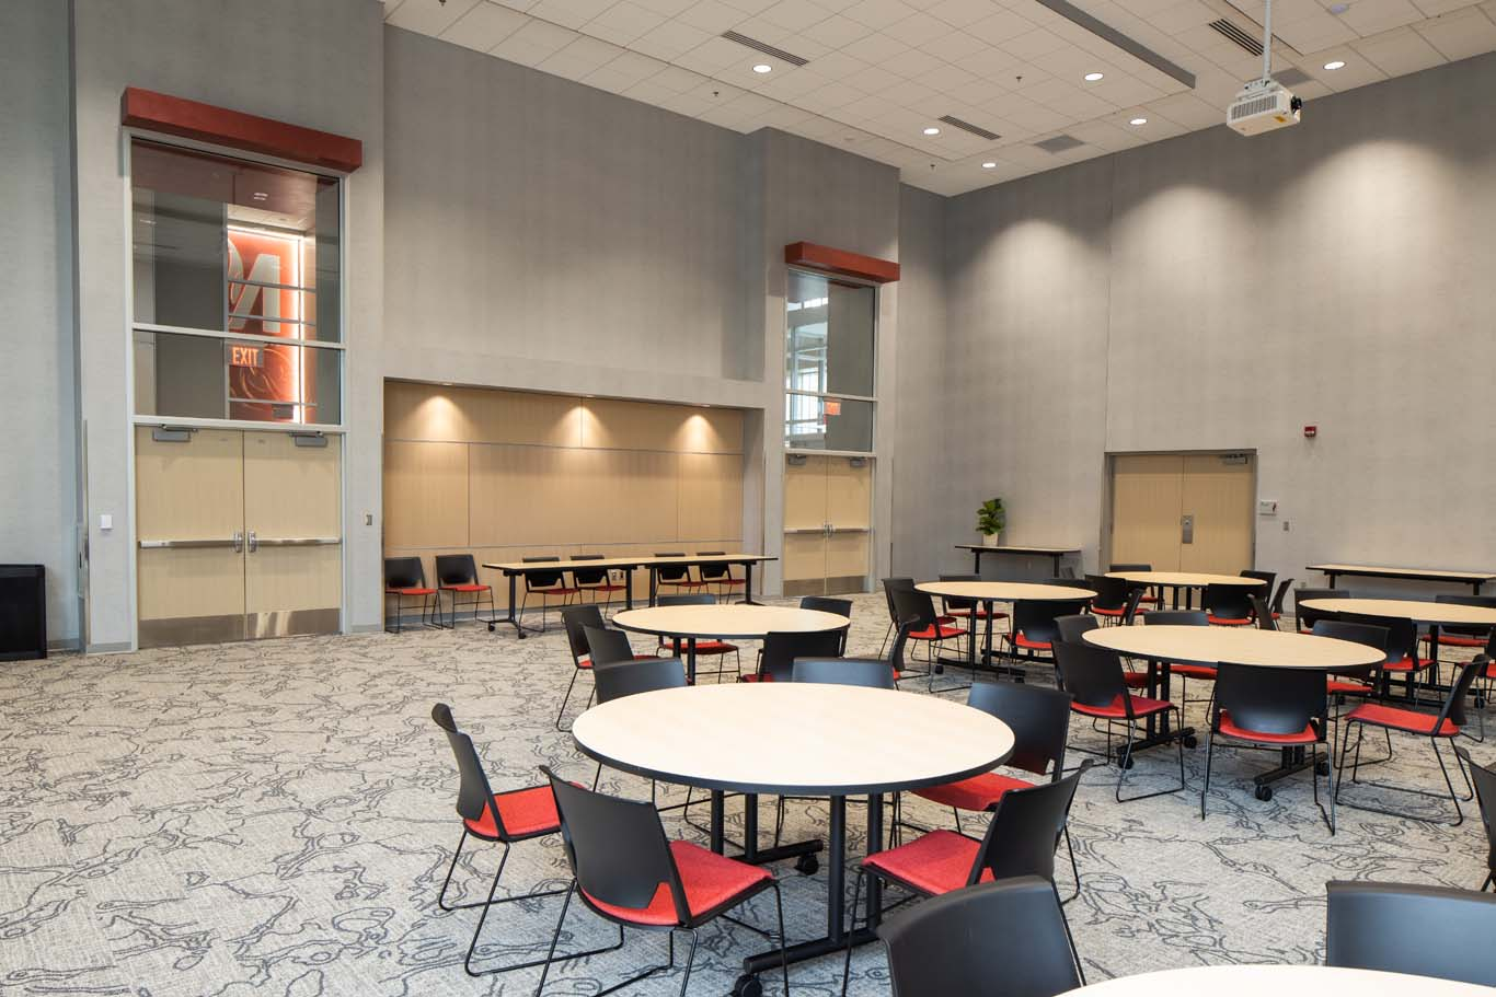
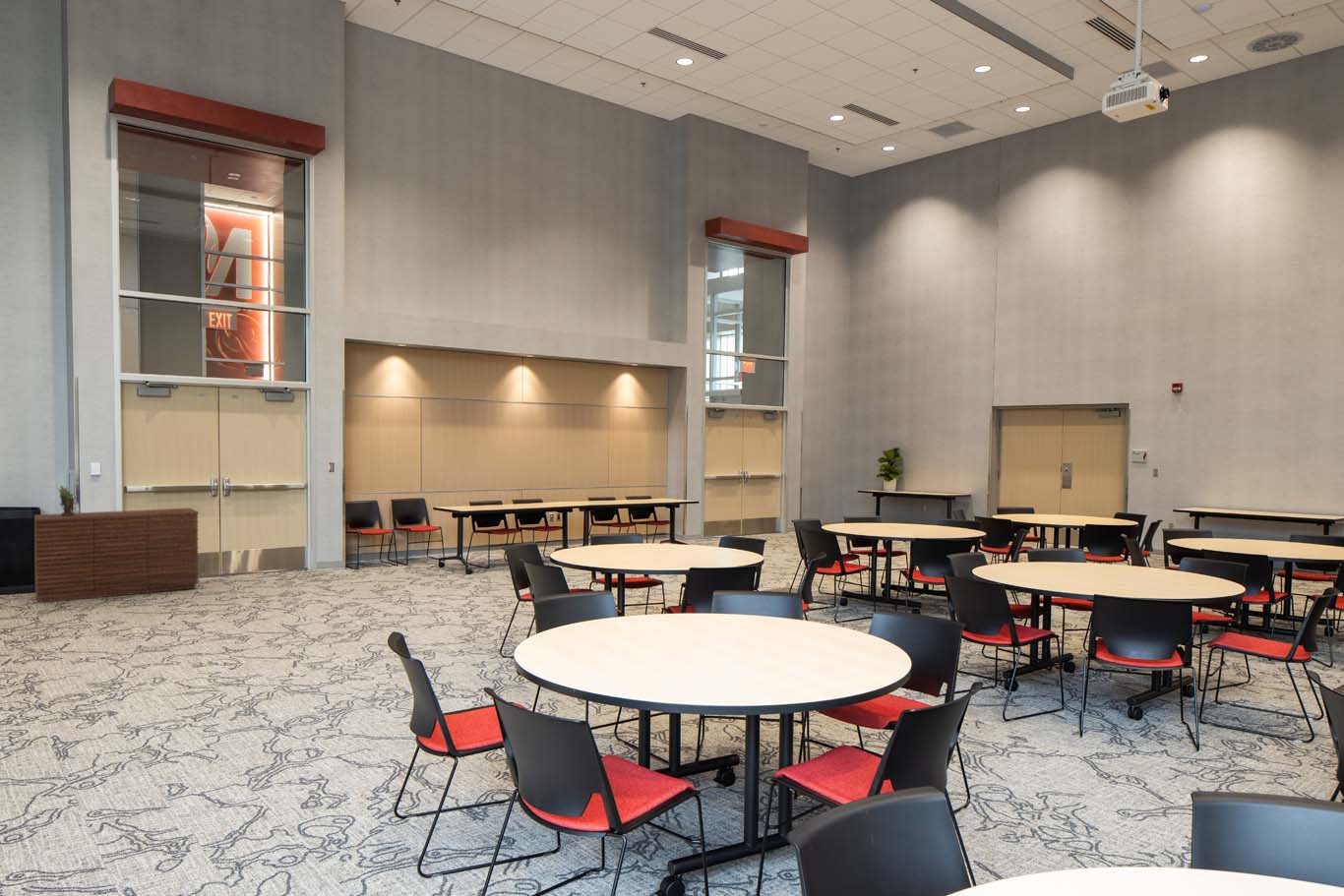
+ sideboard (118, 553)
+ ceiling vent (1274, 43)
+ potted plant (67, 500)
